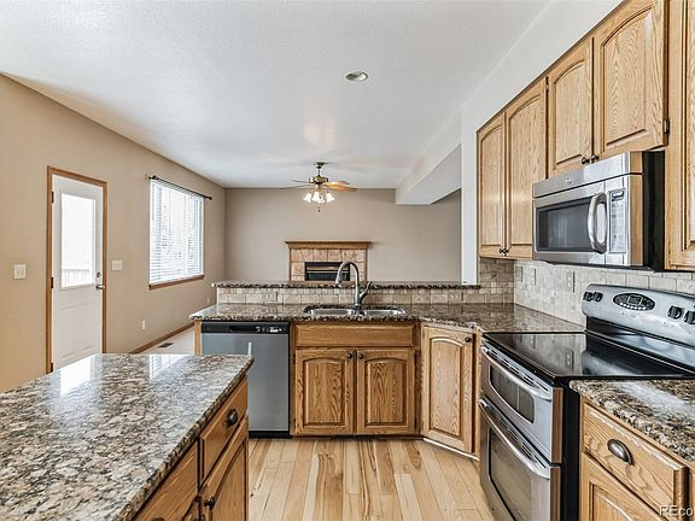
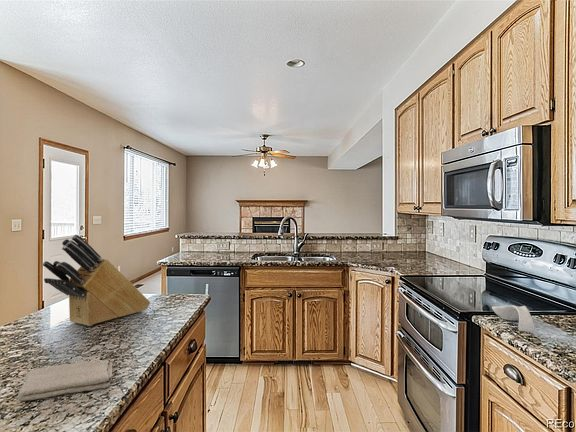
+ knife block (100, 276)
+ spoon rest (515, 312)
+ washcloth (69, 377)
